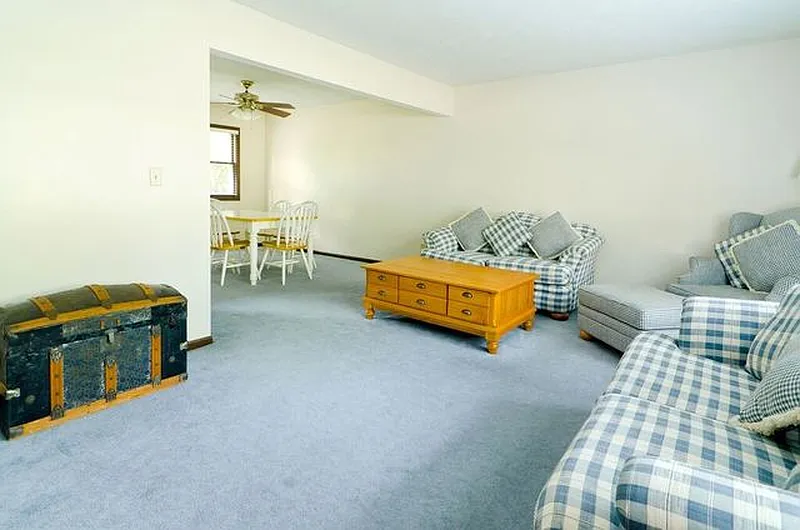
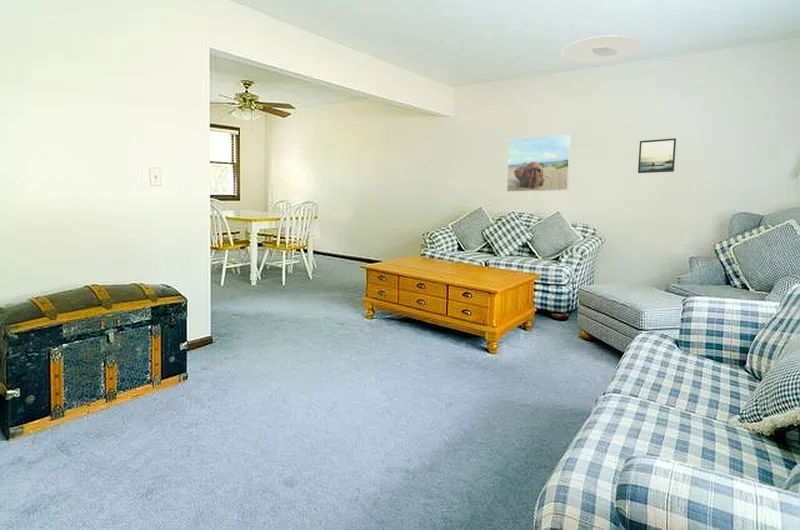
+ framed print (537, 164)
+ ceiling light (600, 46)
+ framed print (656, 156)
